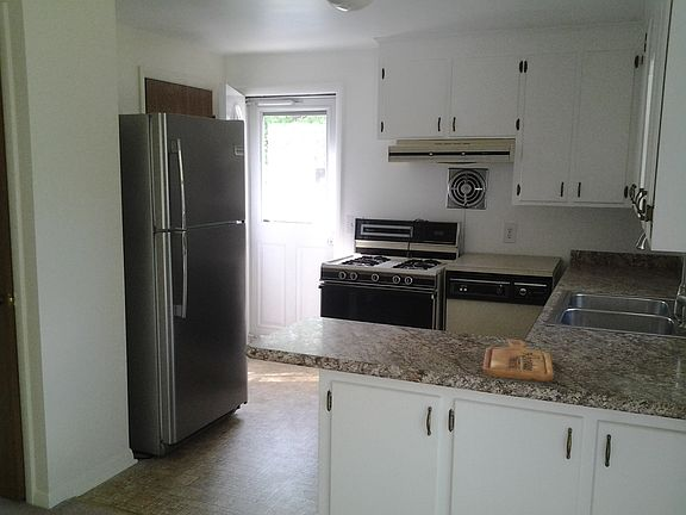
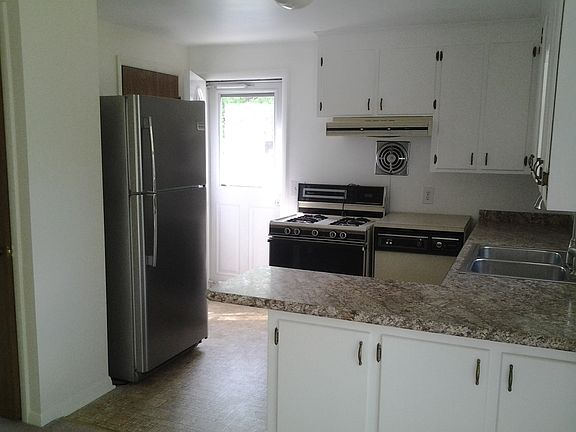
- cutting board (517, 358)
